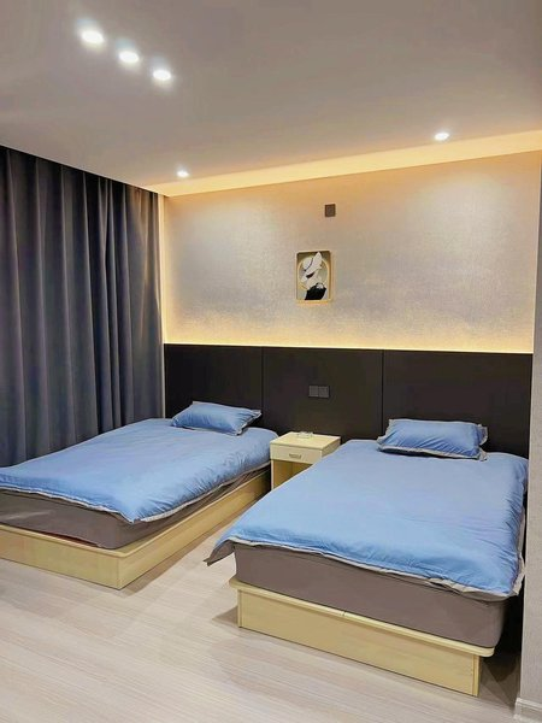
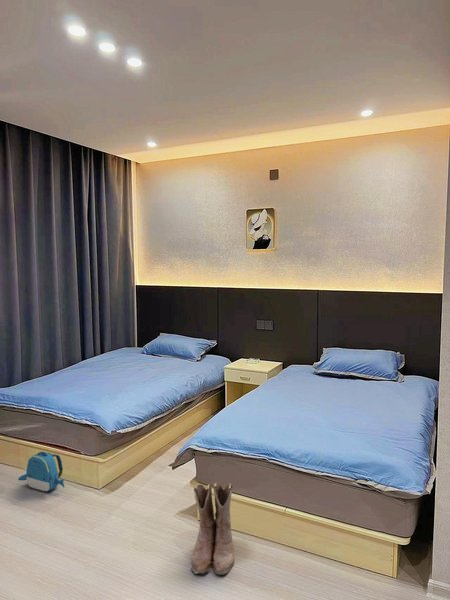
+ boots (213, 523)
+ backpack (46, 469)
